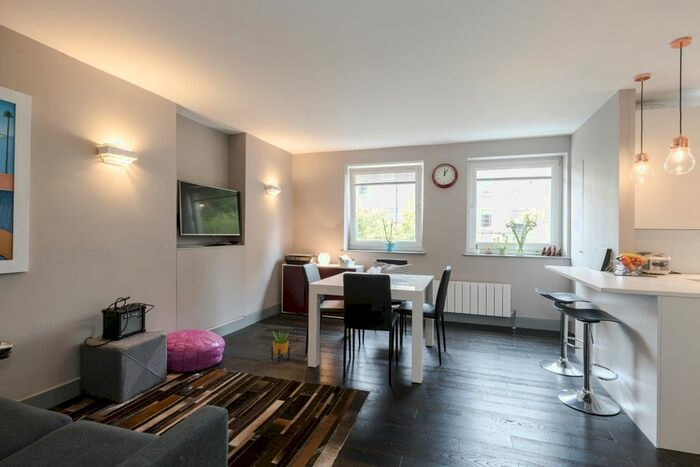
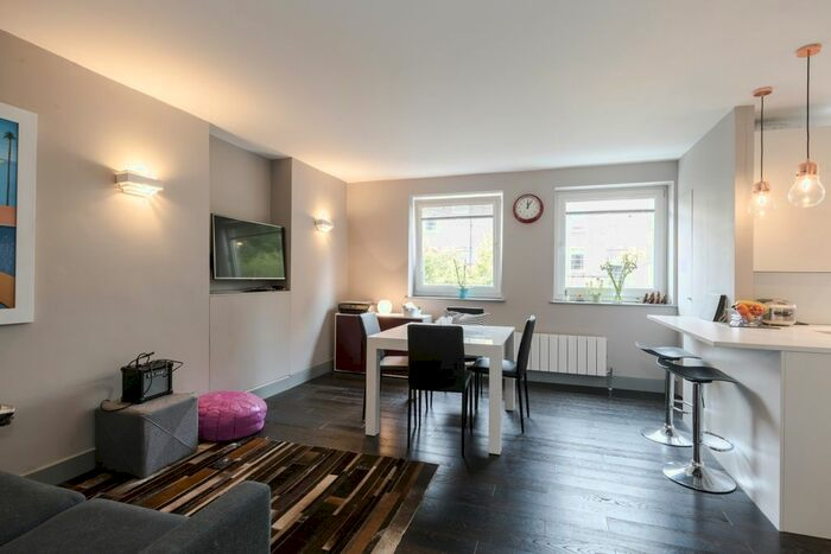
- potted plant (280, 344)
